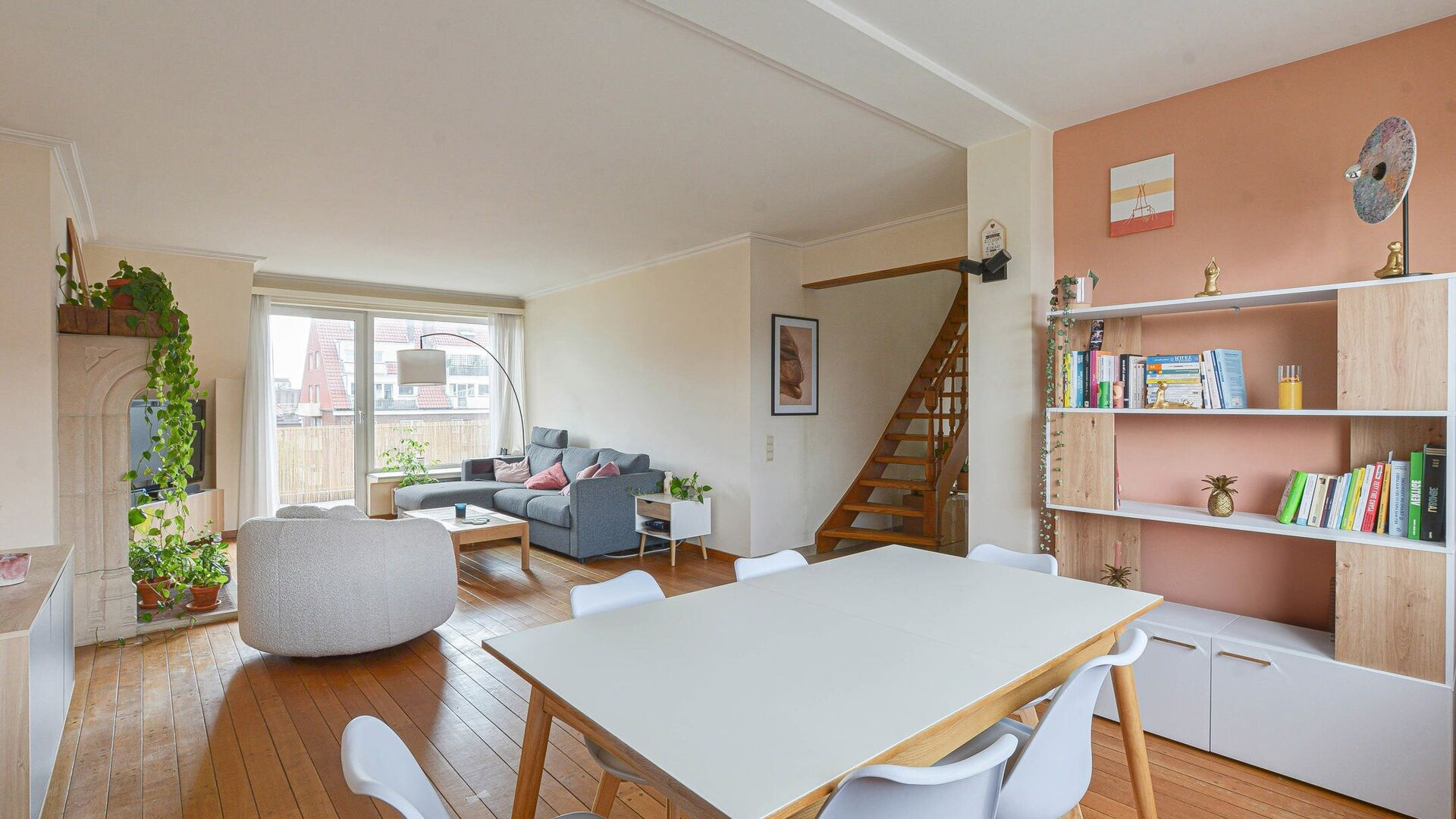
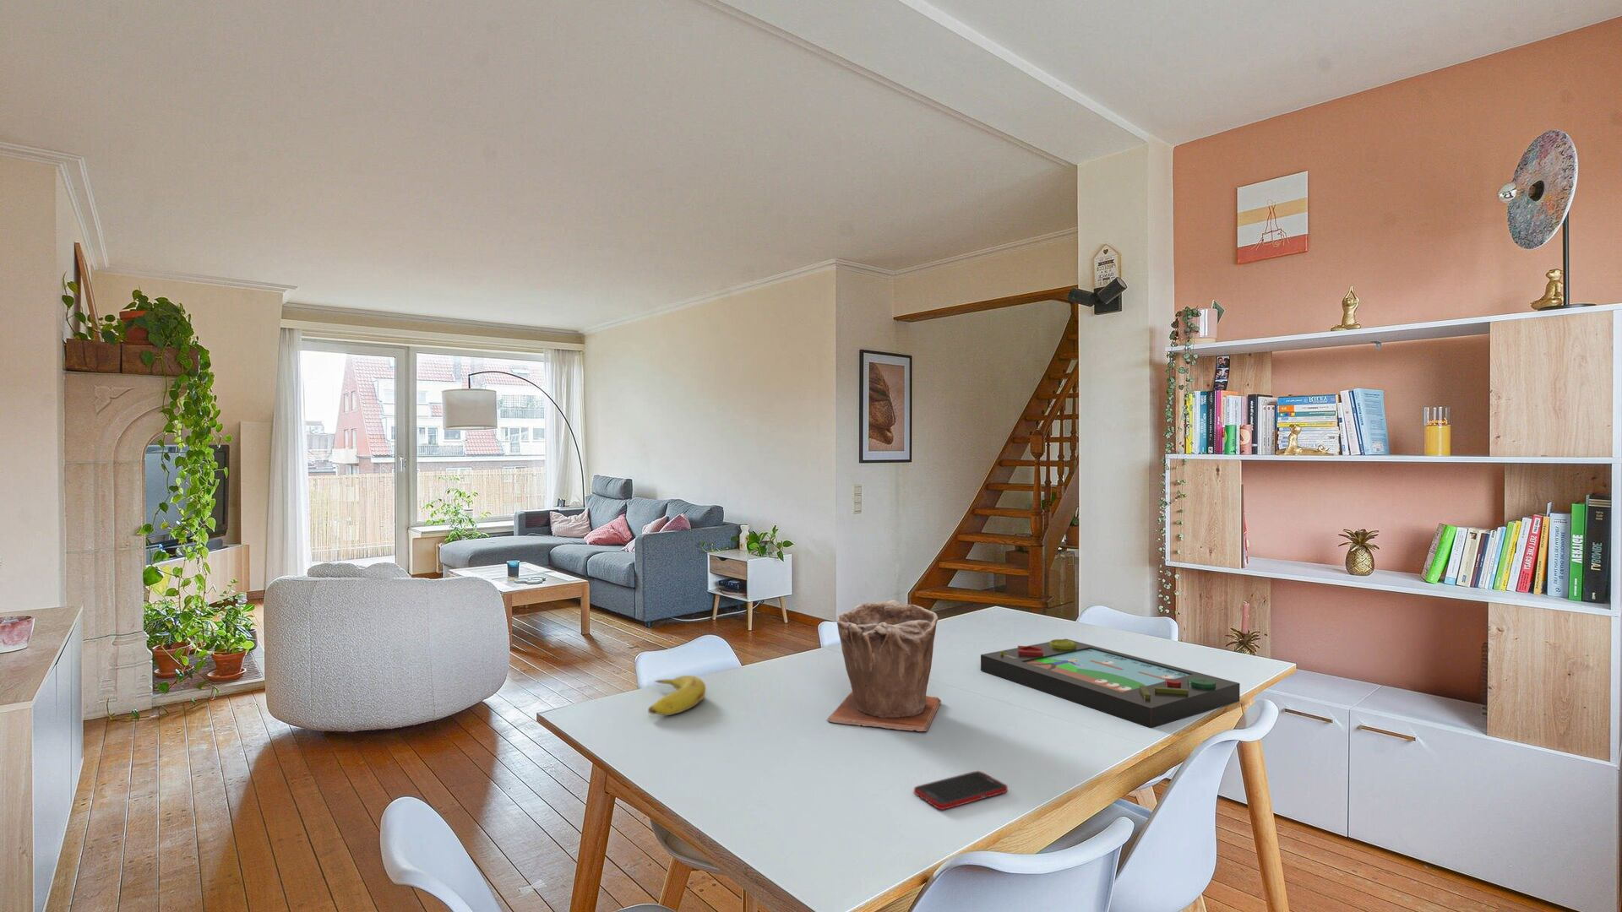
+ fruit (666, 695)
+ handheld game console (1103, 674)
+ plant pot (886, 660)
+ cell phone (960, 790)
